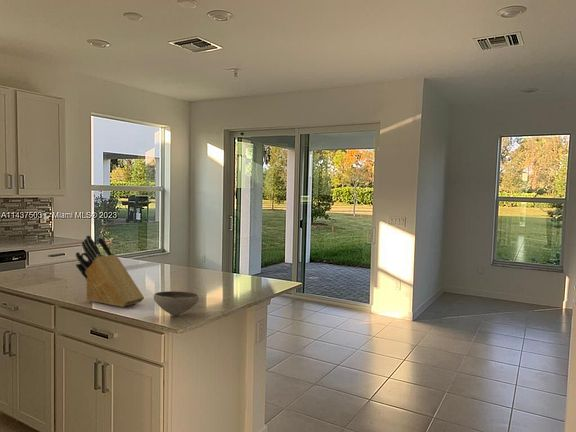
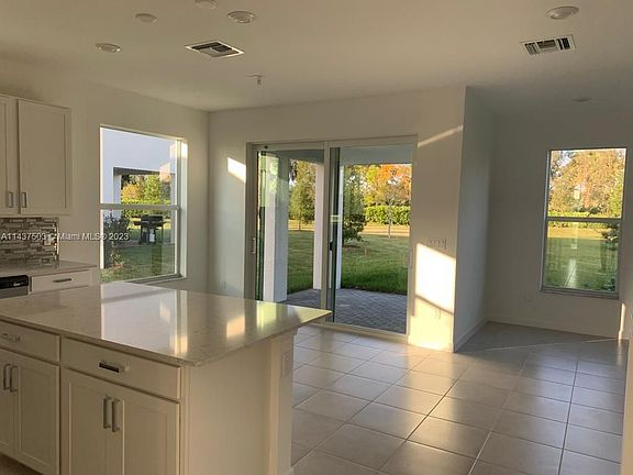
- knife block (108, 269)
- bowl (176, 303)
